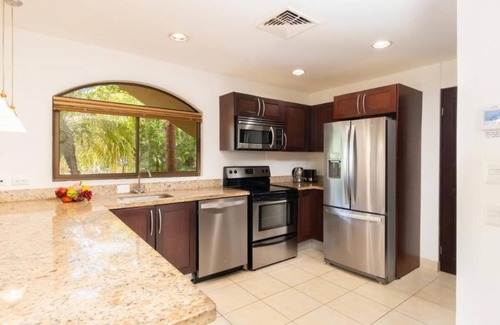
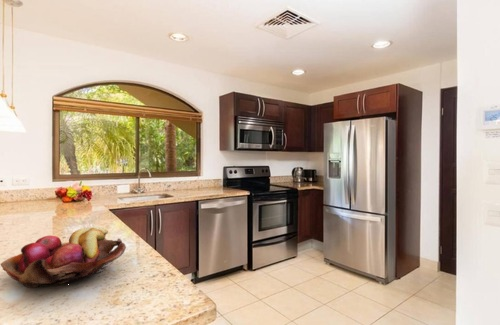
+ fruit basket (71, 252)
